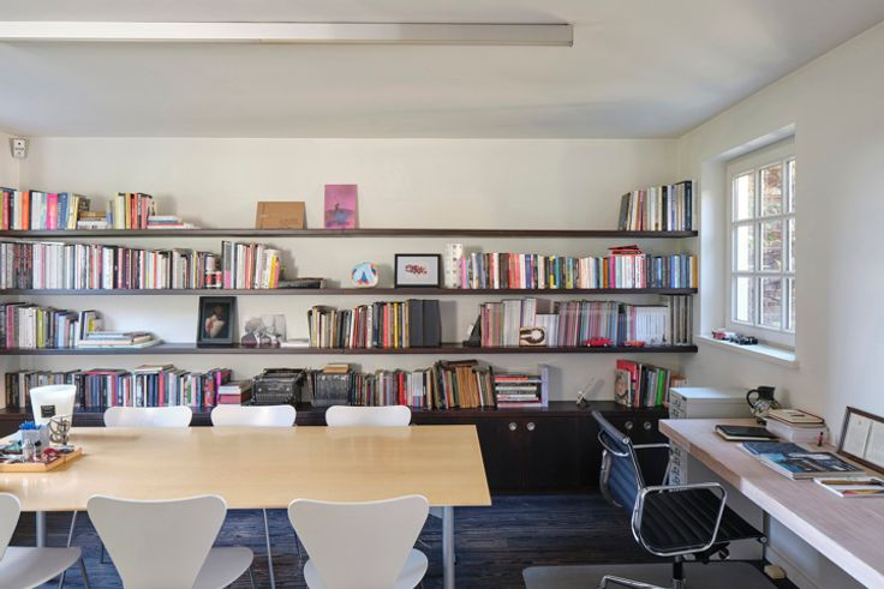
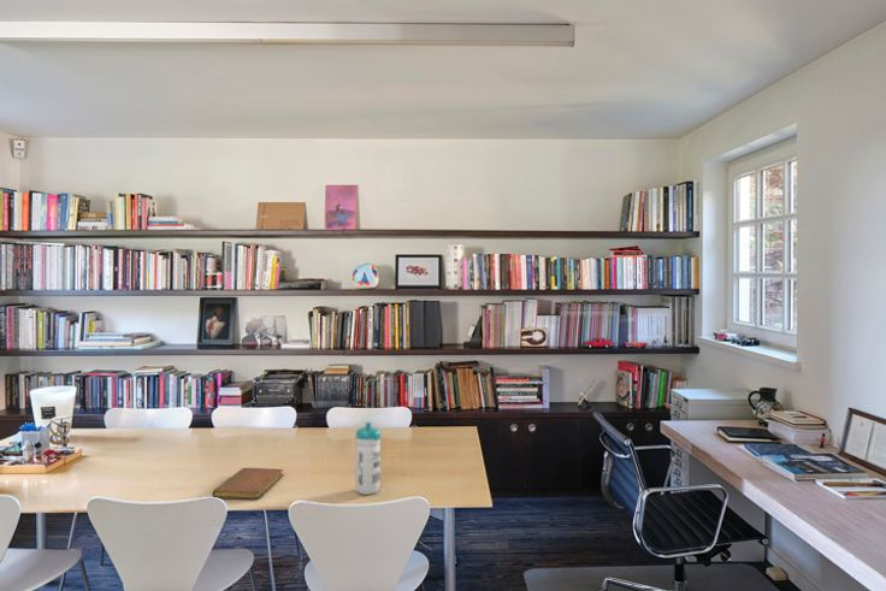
+ notebook (249, 481)
+ water bottle (367, 456)
